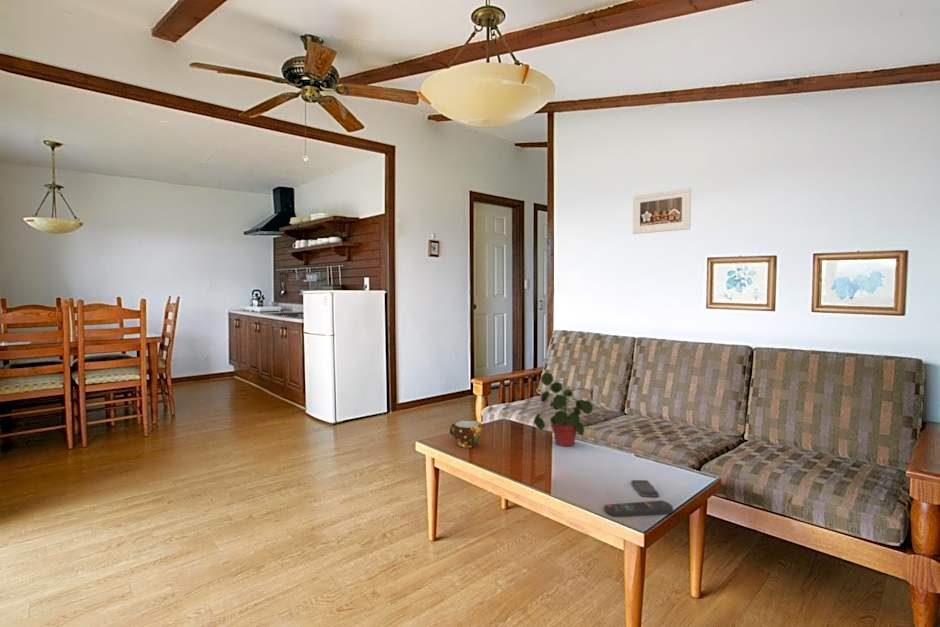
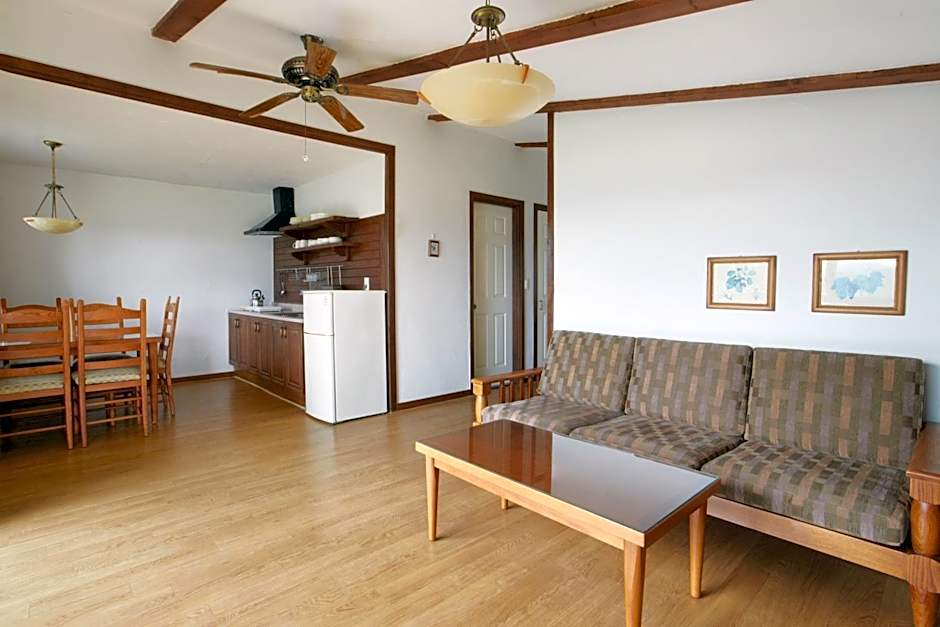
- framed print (660, 212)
- potted plant (562, 408)
- cup (465, 434)
- smartphone (644, 488)
- remote control (638, 508)
